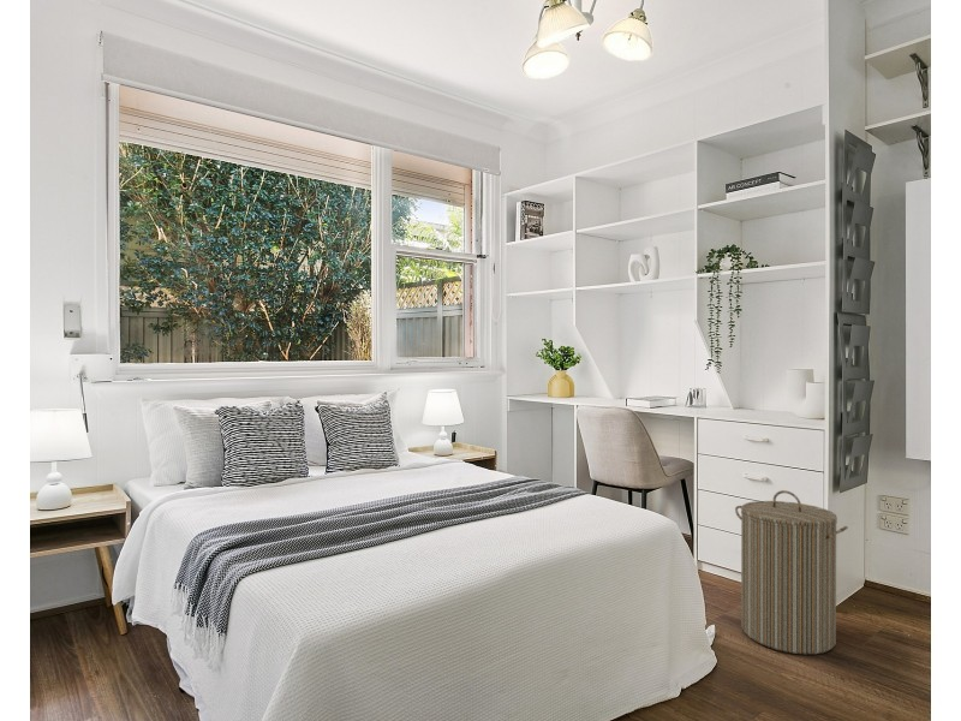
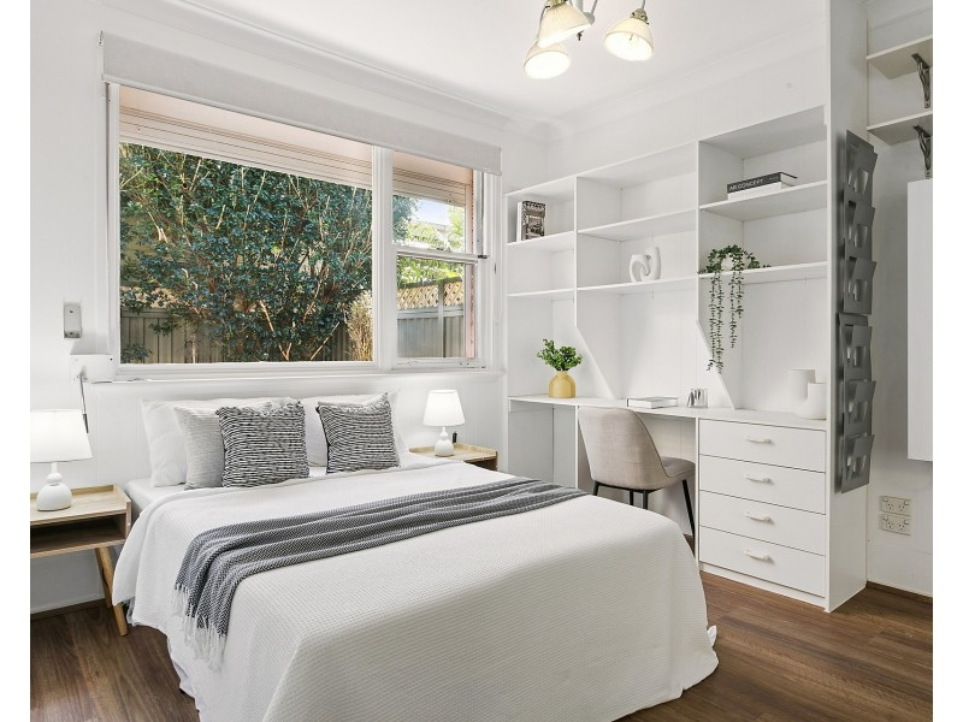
- laundry hamper (787, 562)
